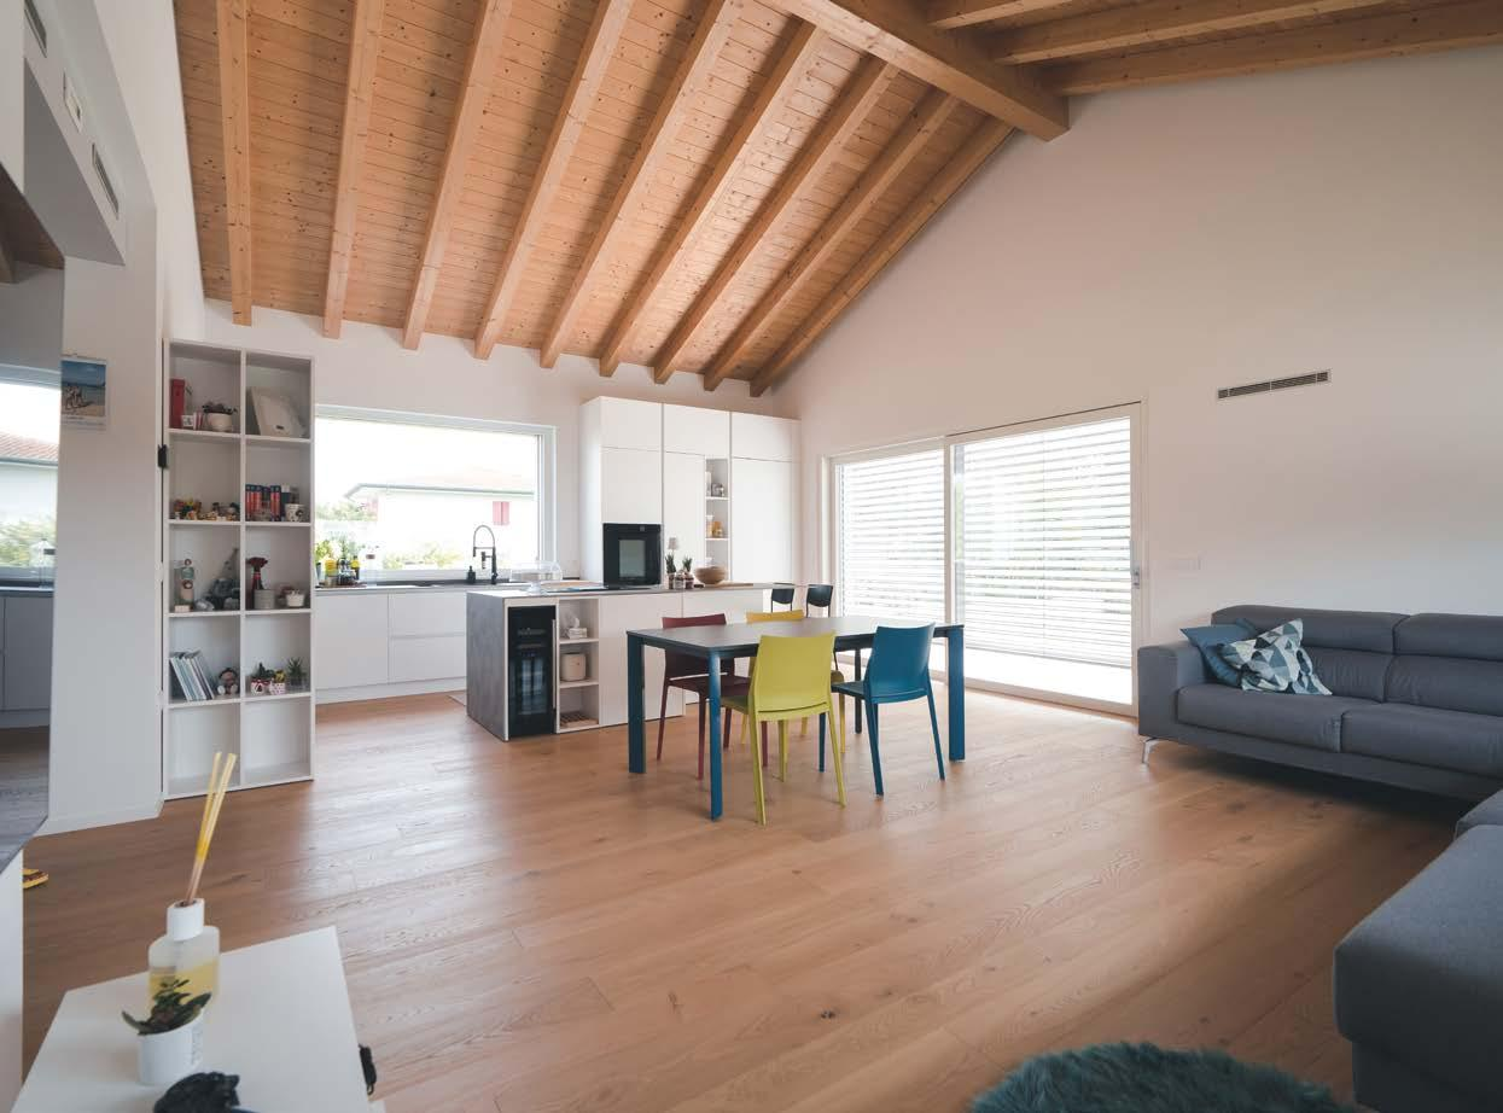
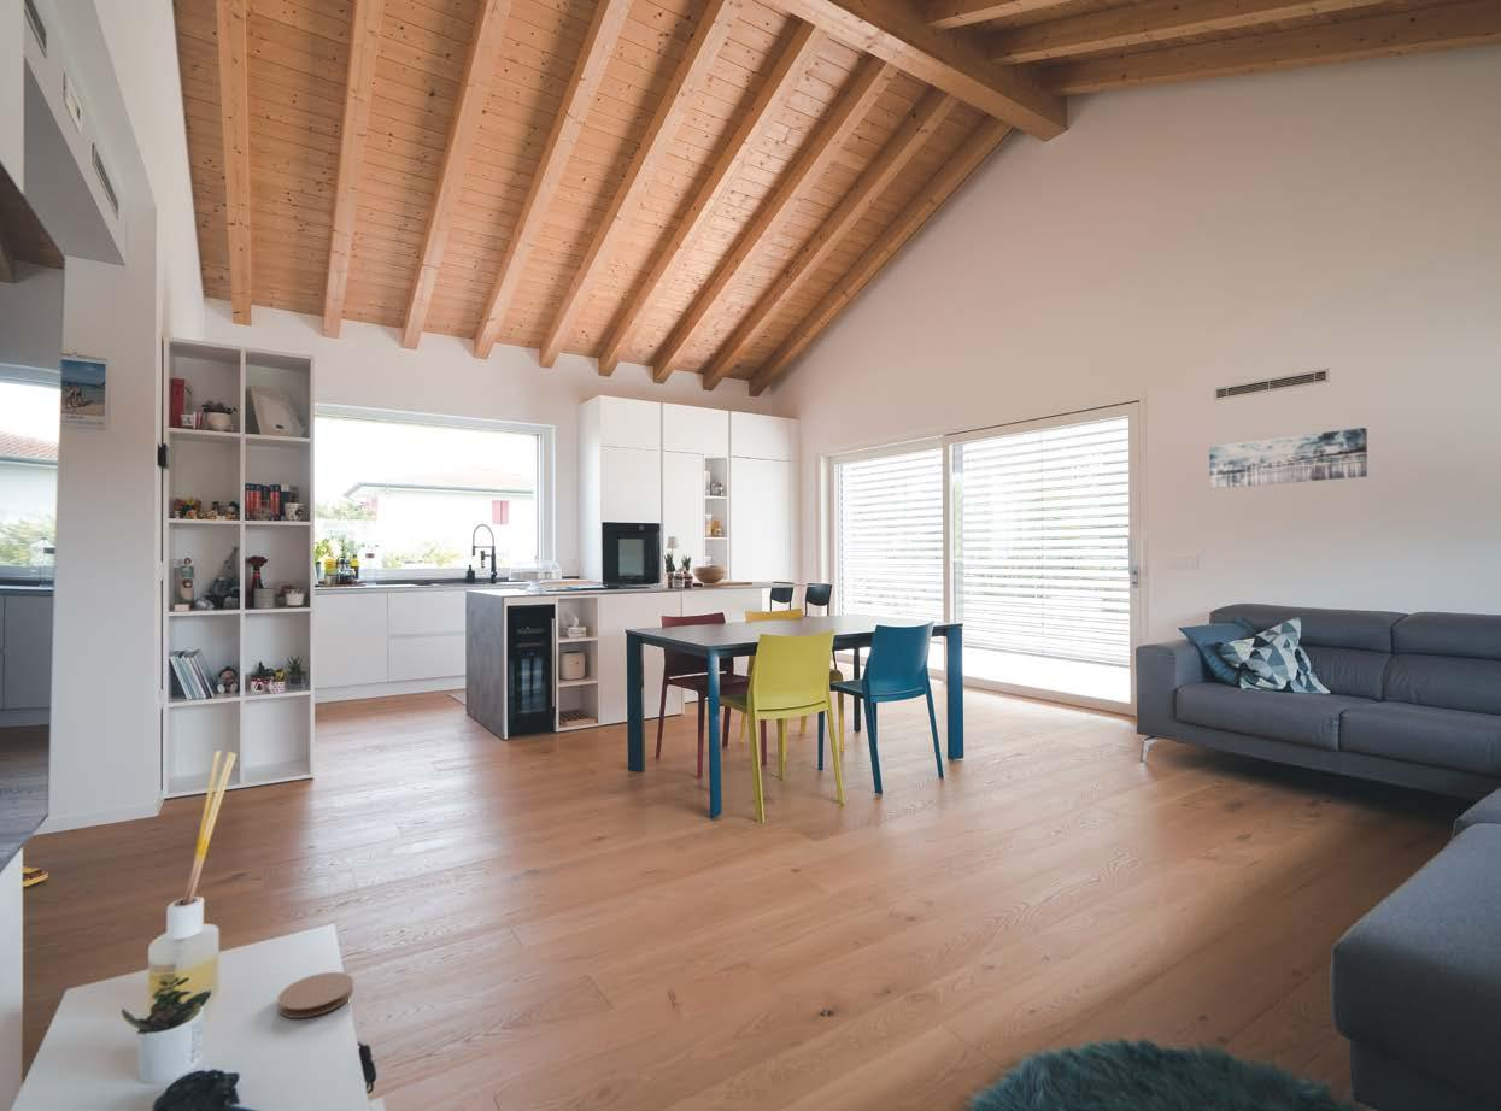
+ wall art (1283, 460)
+ coaster (316, 994)
